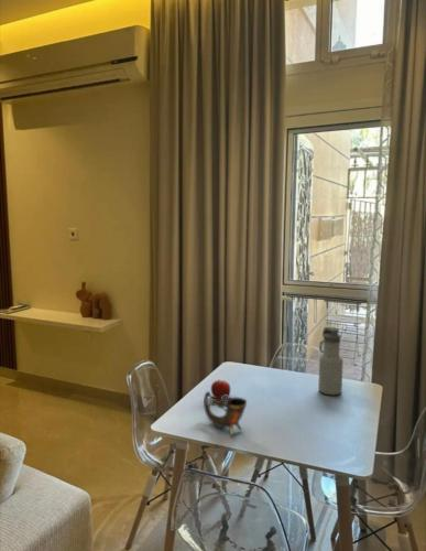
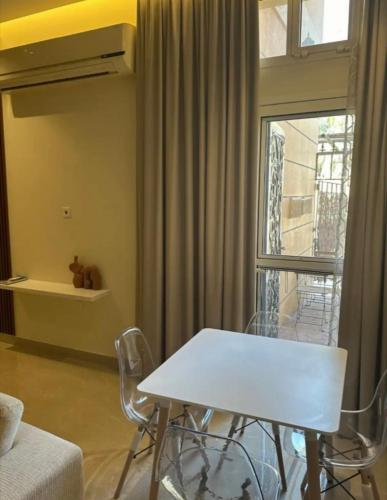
- fruit (220, 389)
- cup (222, 409)
- water bottle (330, 359)
